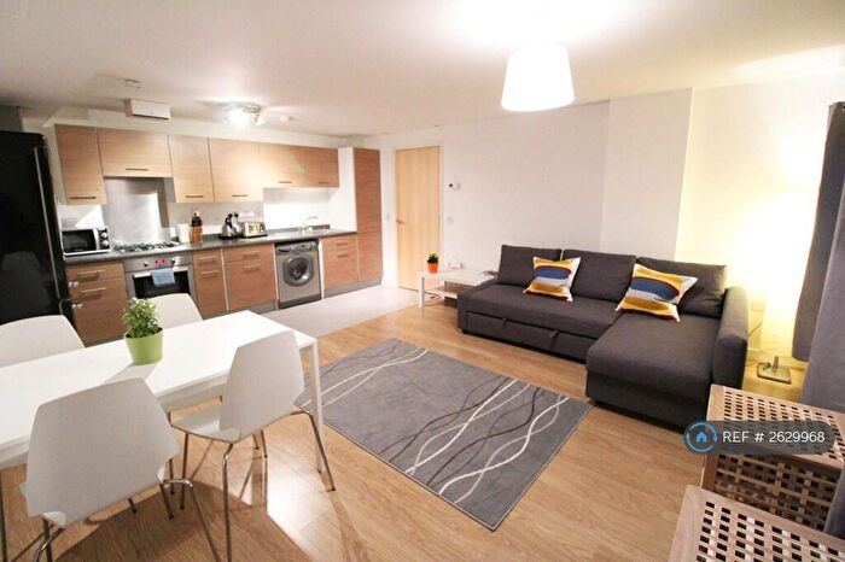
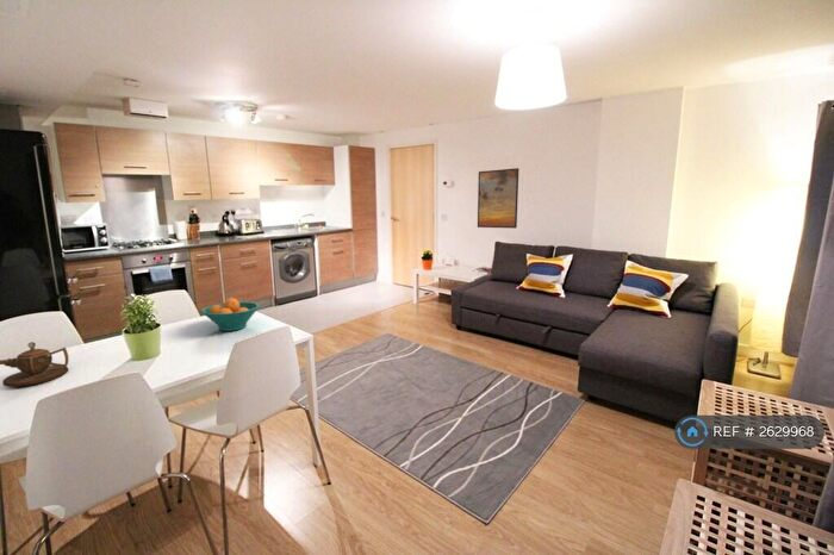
+ teapot (35, 358)
+ fruit bowl (231, 312)
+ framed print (497, 199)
